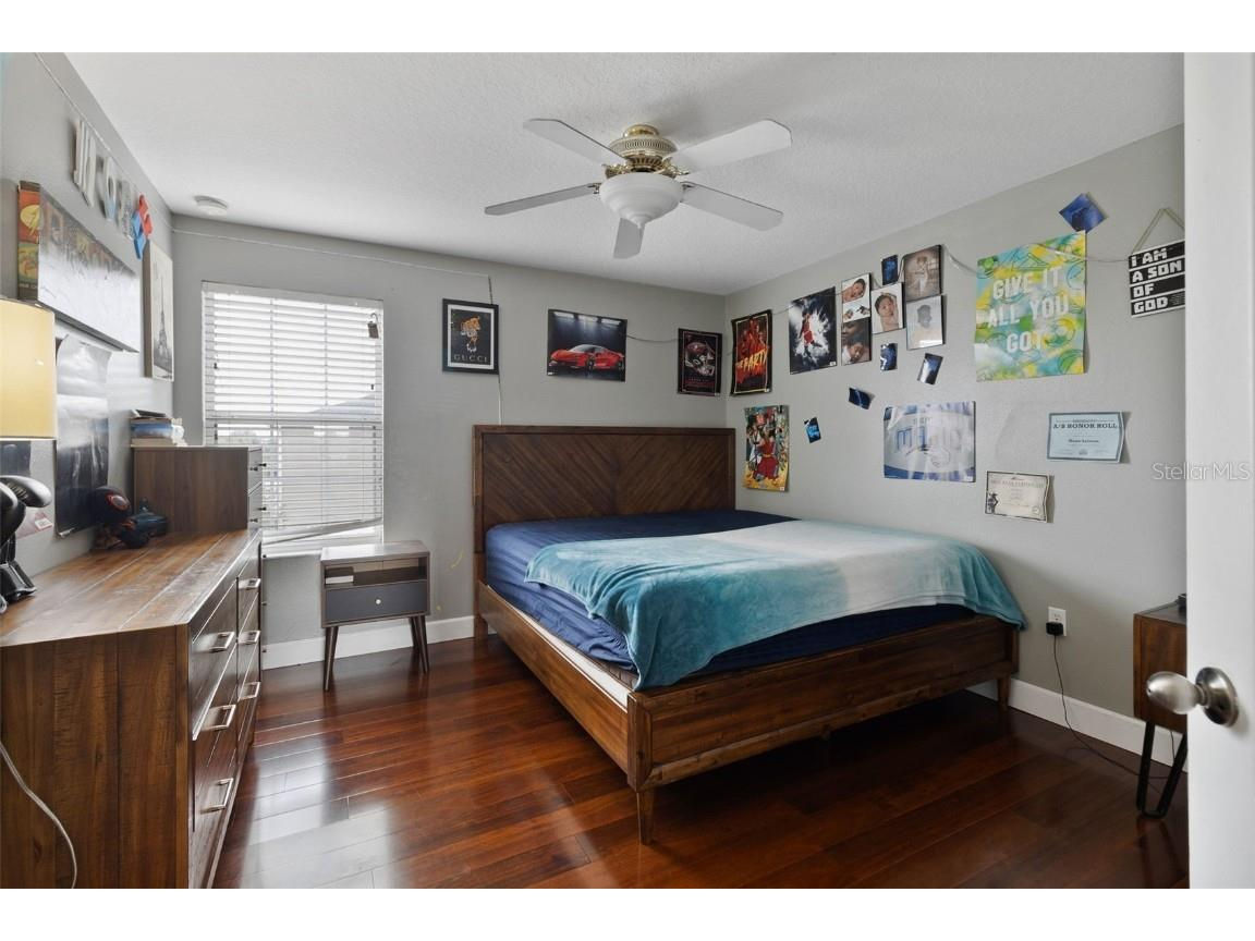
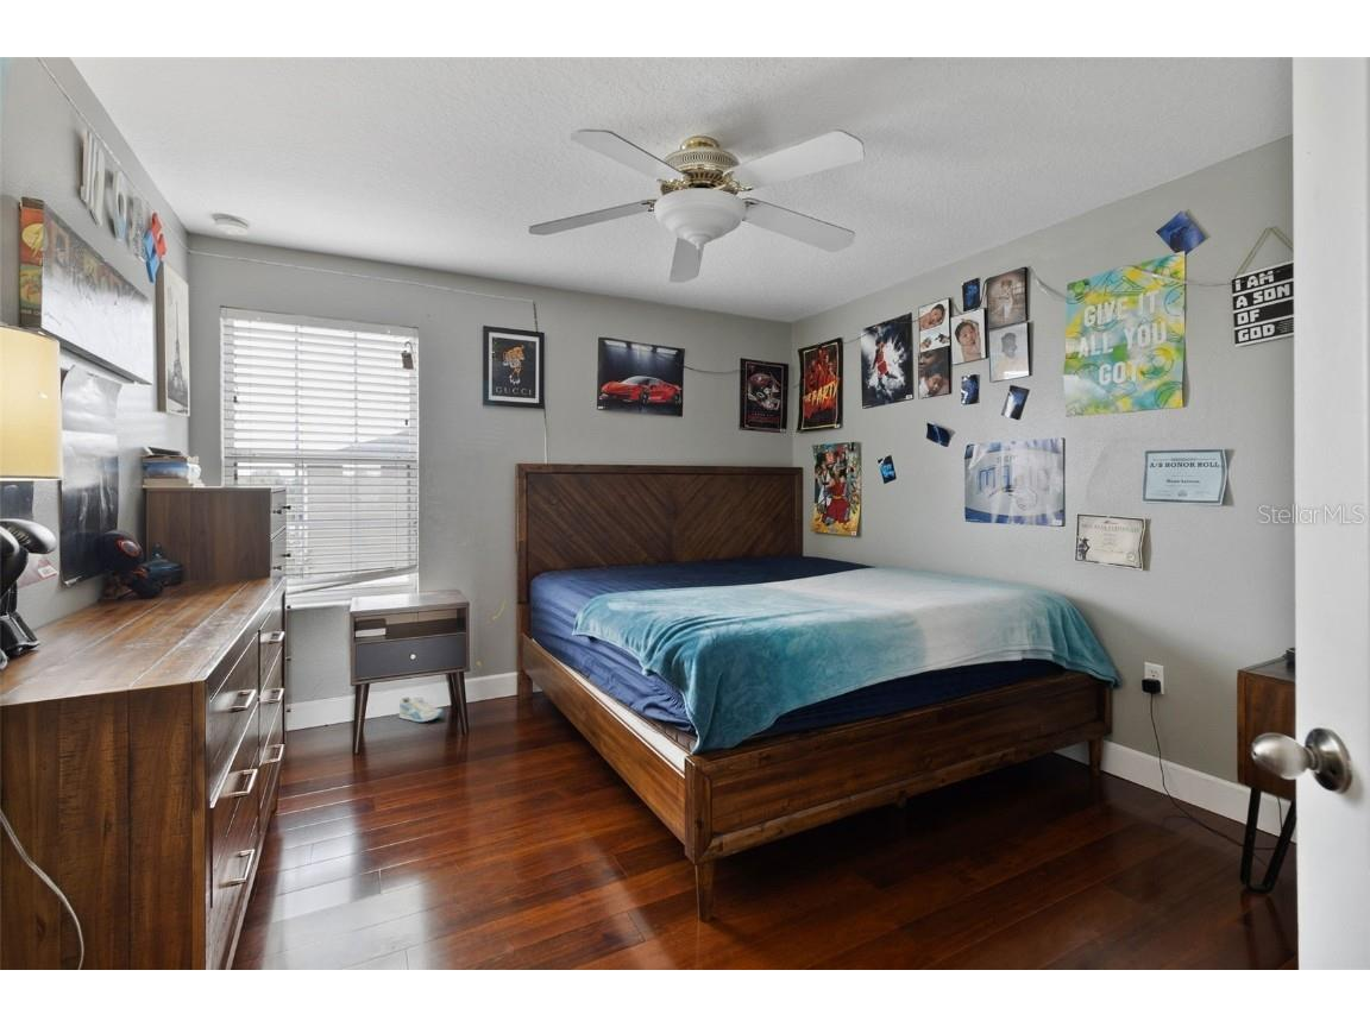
+ sneaker (420, 707)
